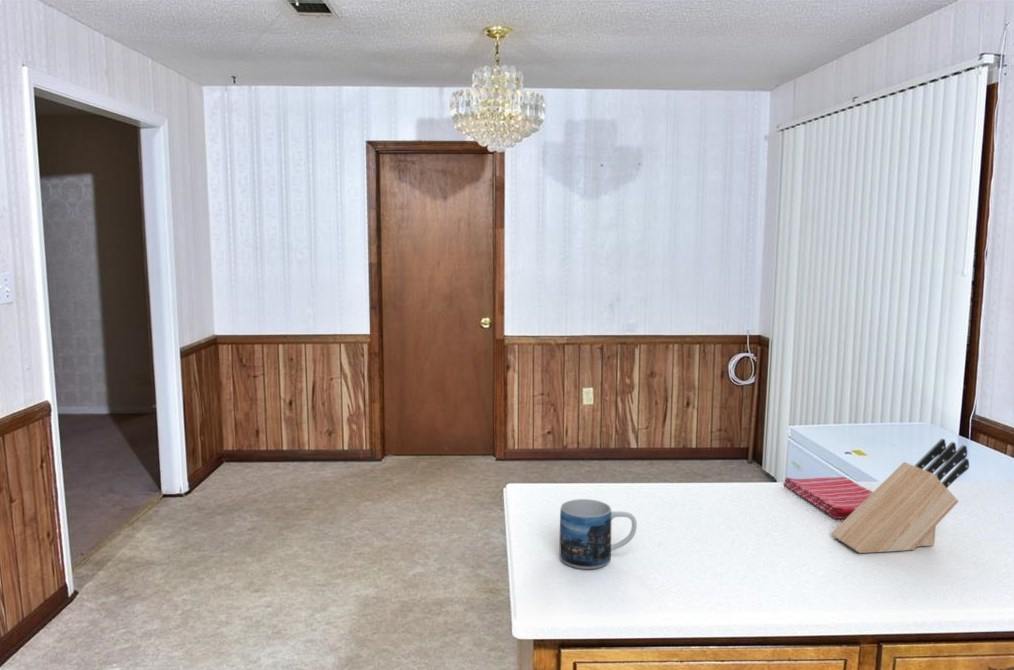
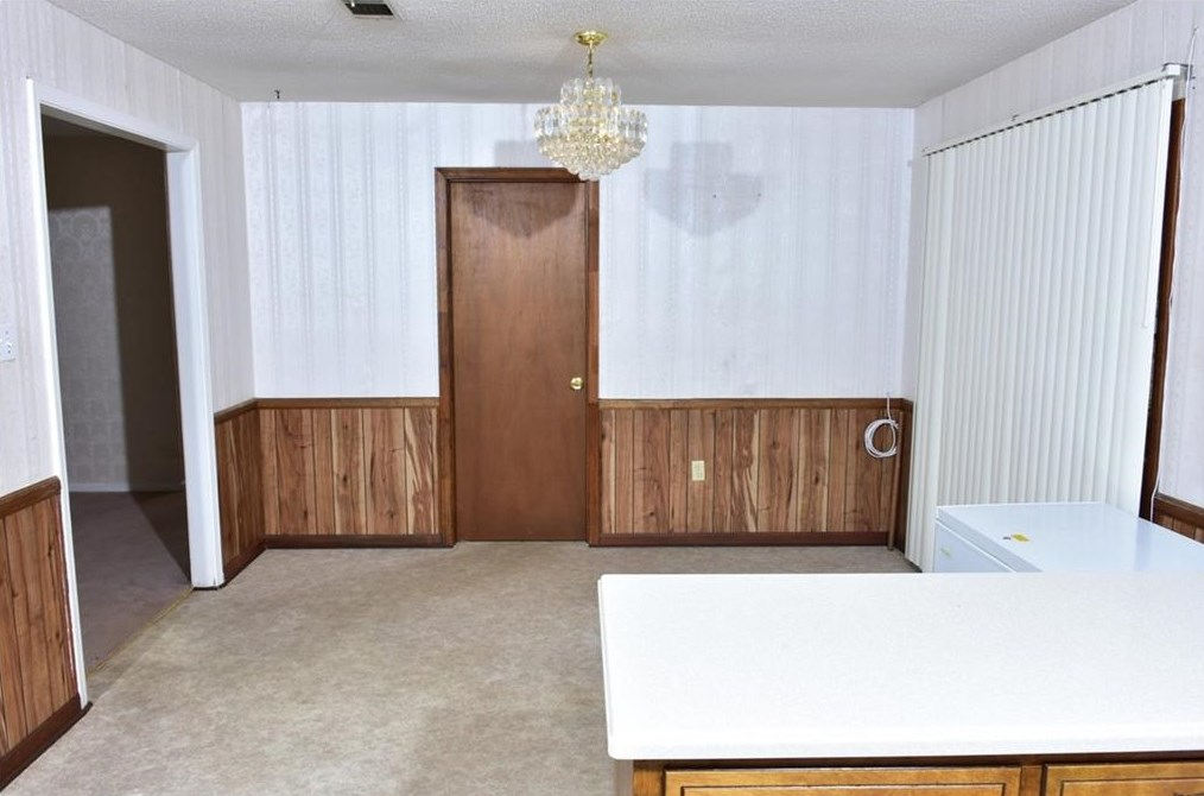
- dish towel (841, 495)
- knife block (903, 492)
- mug (597, 533)
